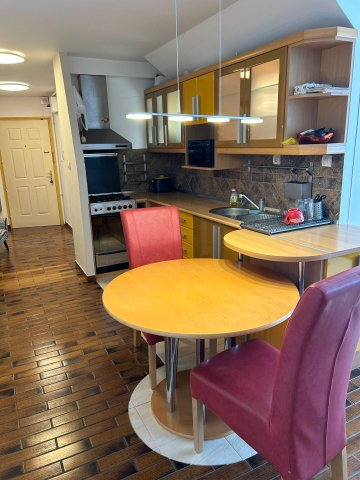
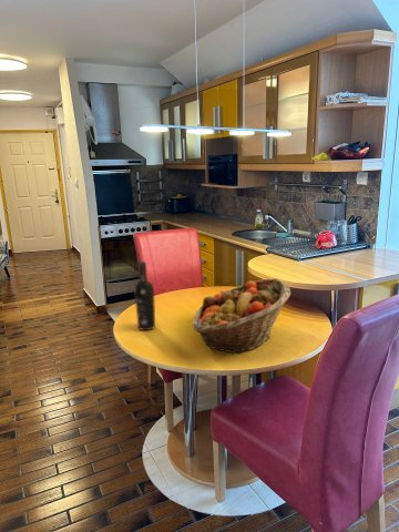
+ fruit basket (241, 310)
+ wine bottle (144, 295)
